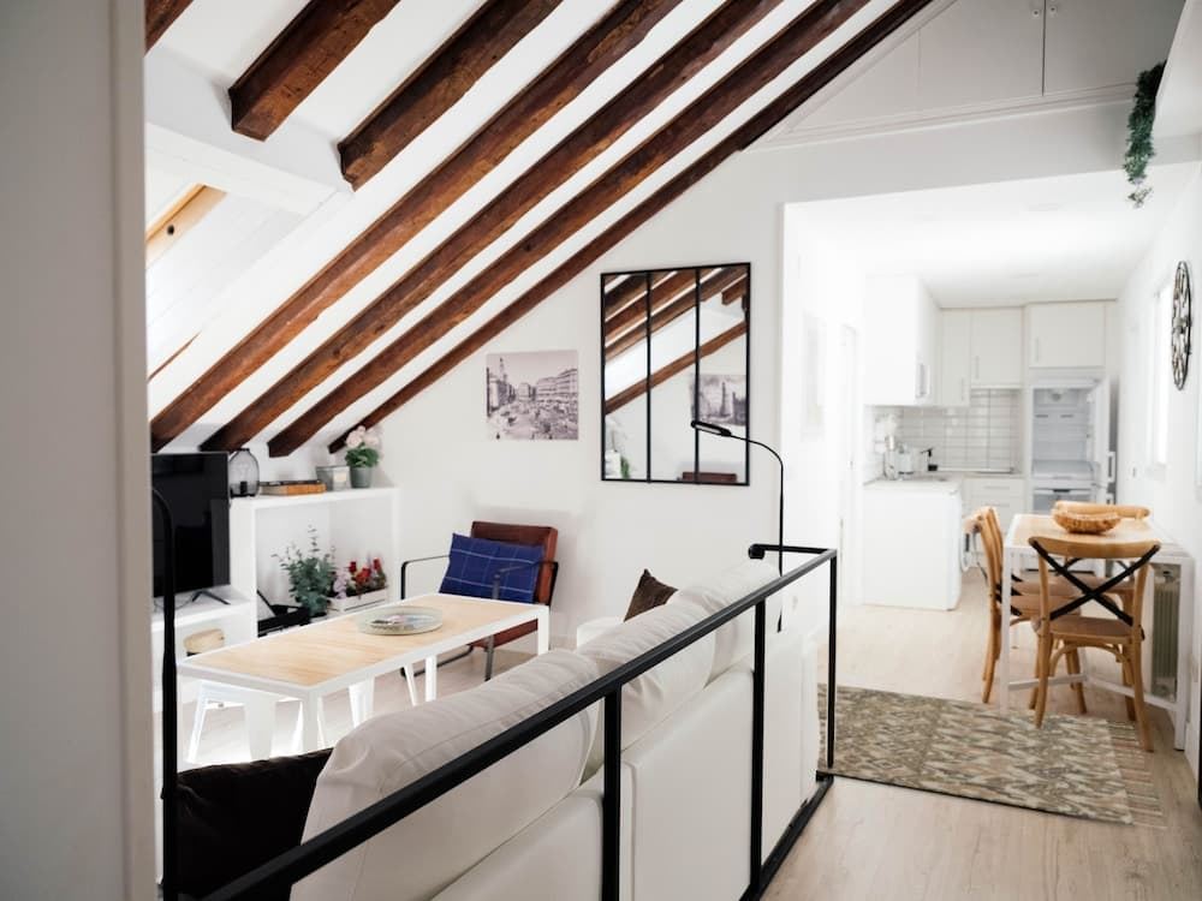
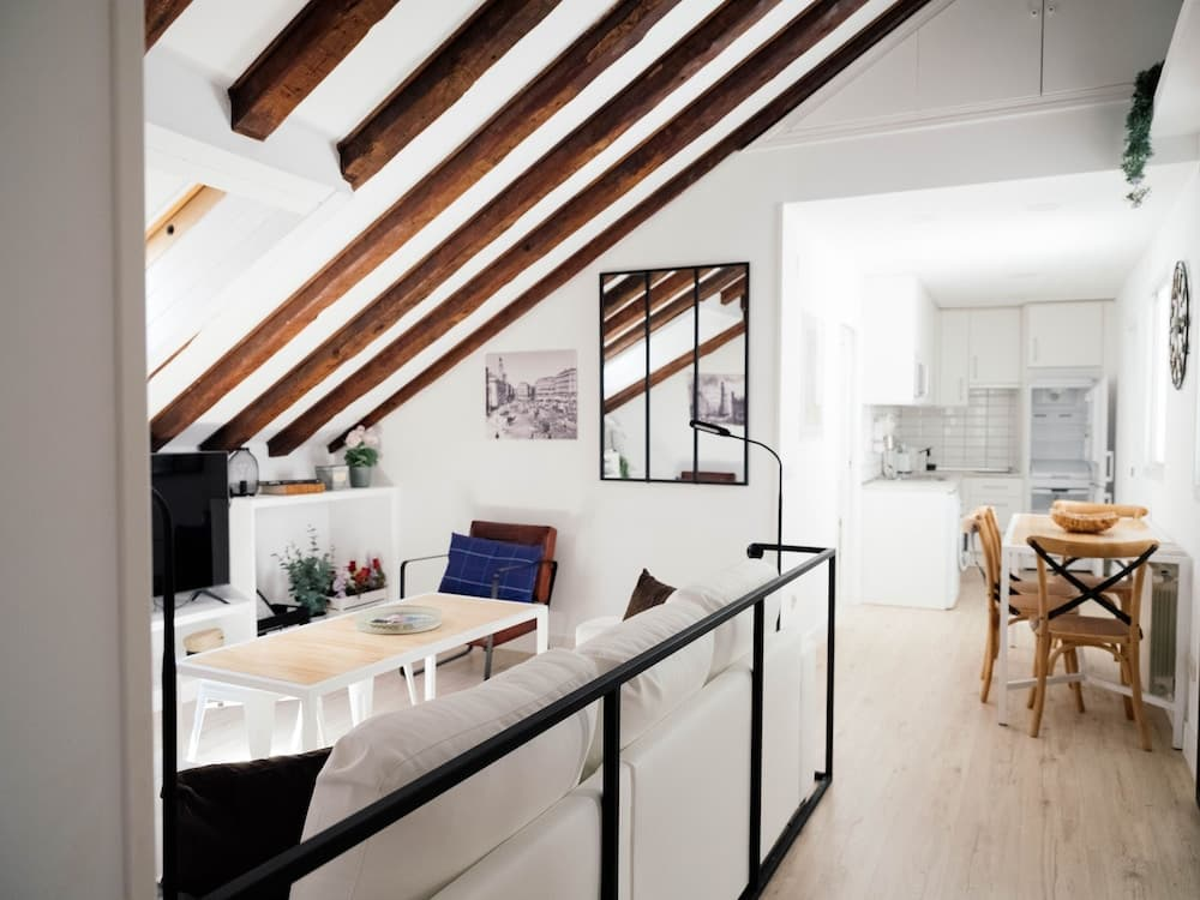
- rug (903, 732)
